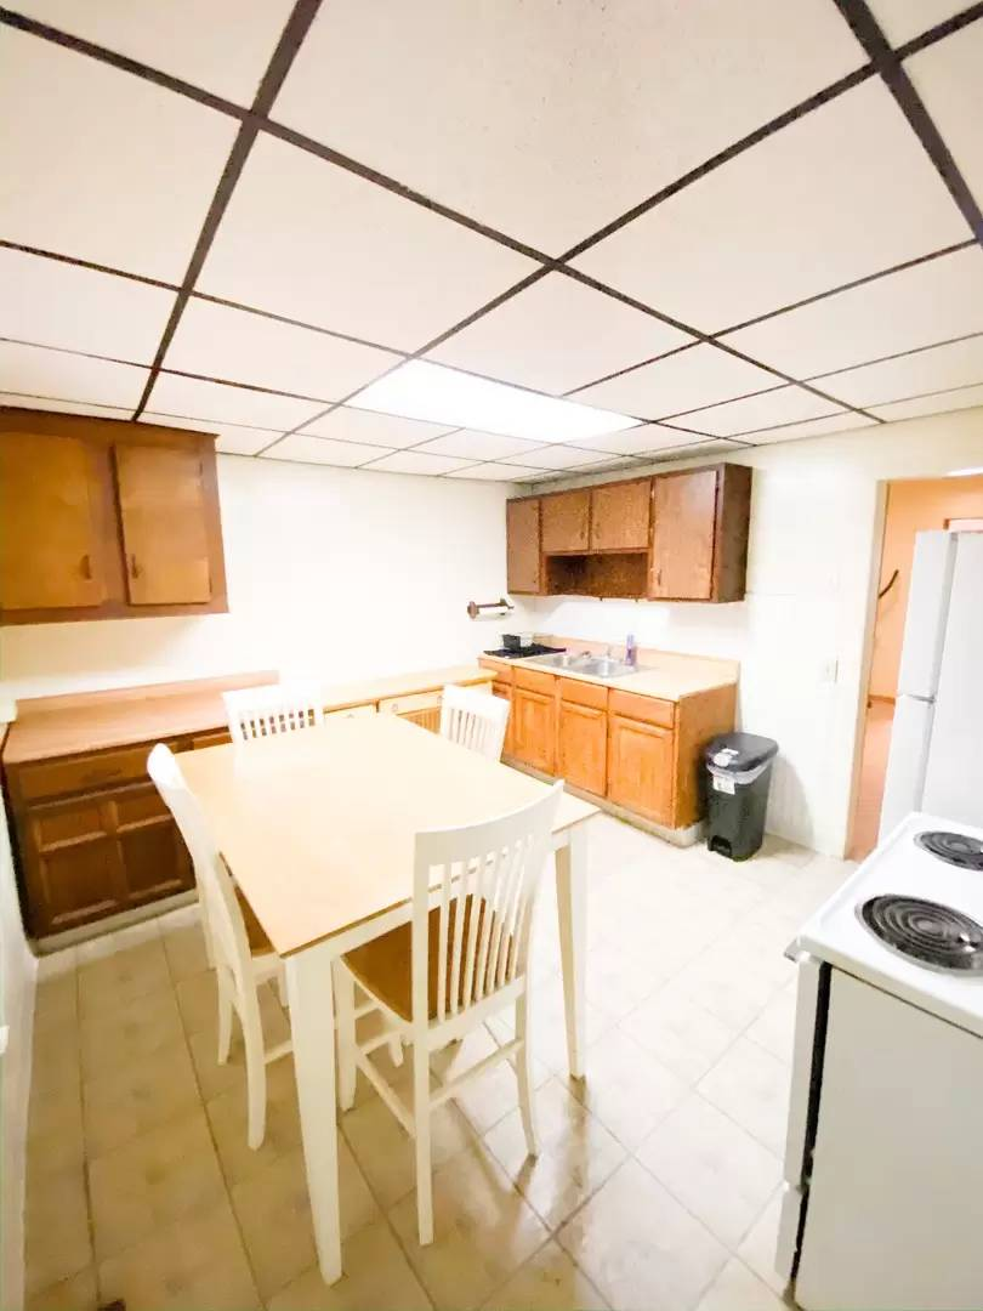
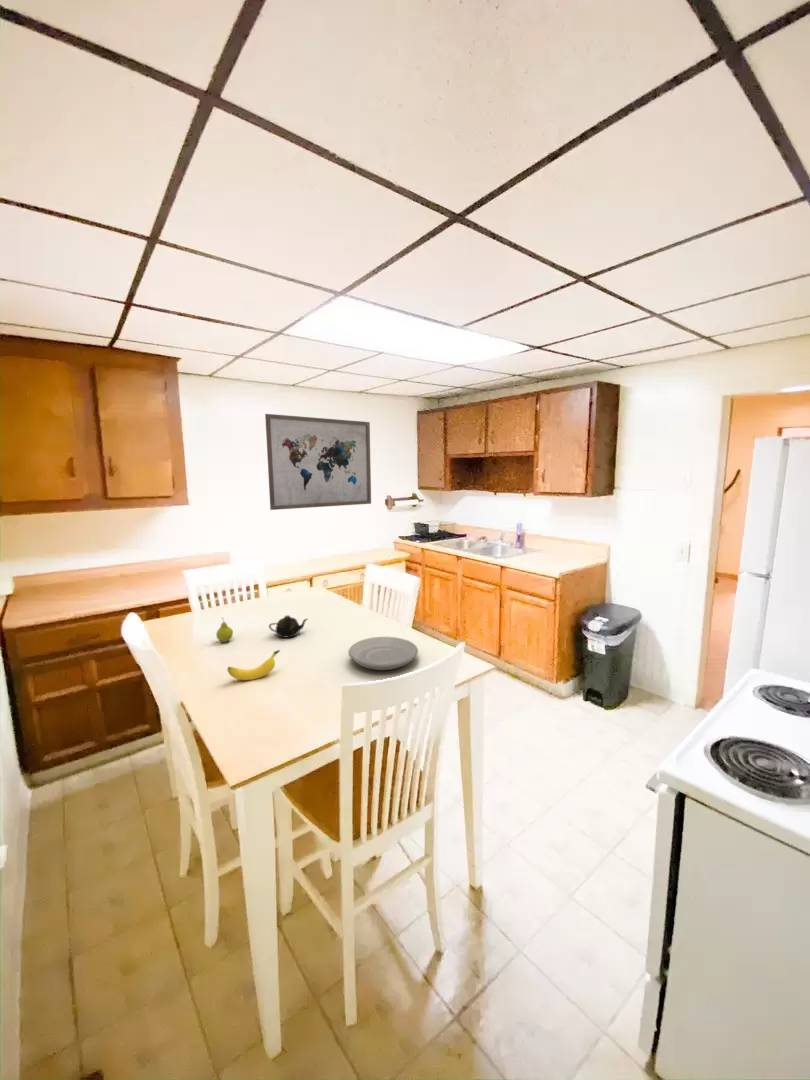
+ plate (383, 654)
+ fruit (224, 628)
+ wall art (323, 463)
+ banana (254, 668)
+ teapot (288, 625)
